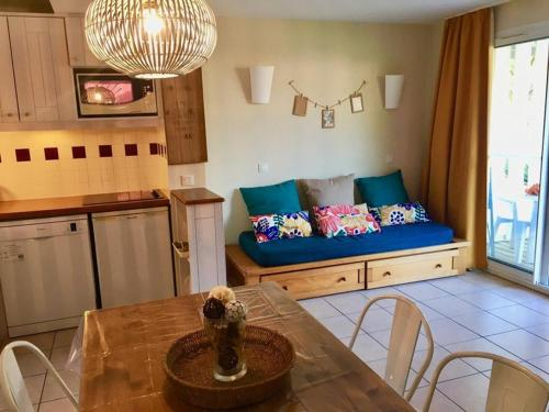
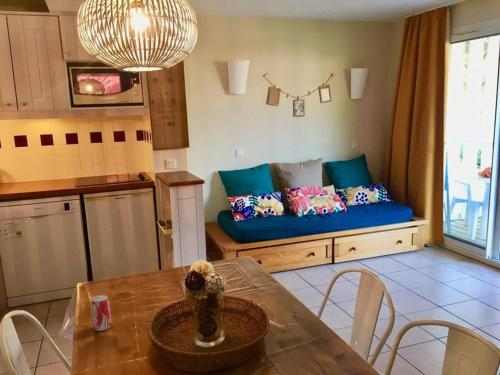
+ beverage can (101, 312)
